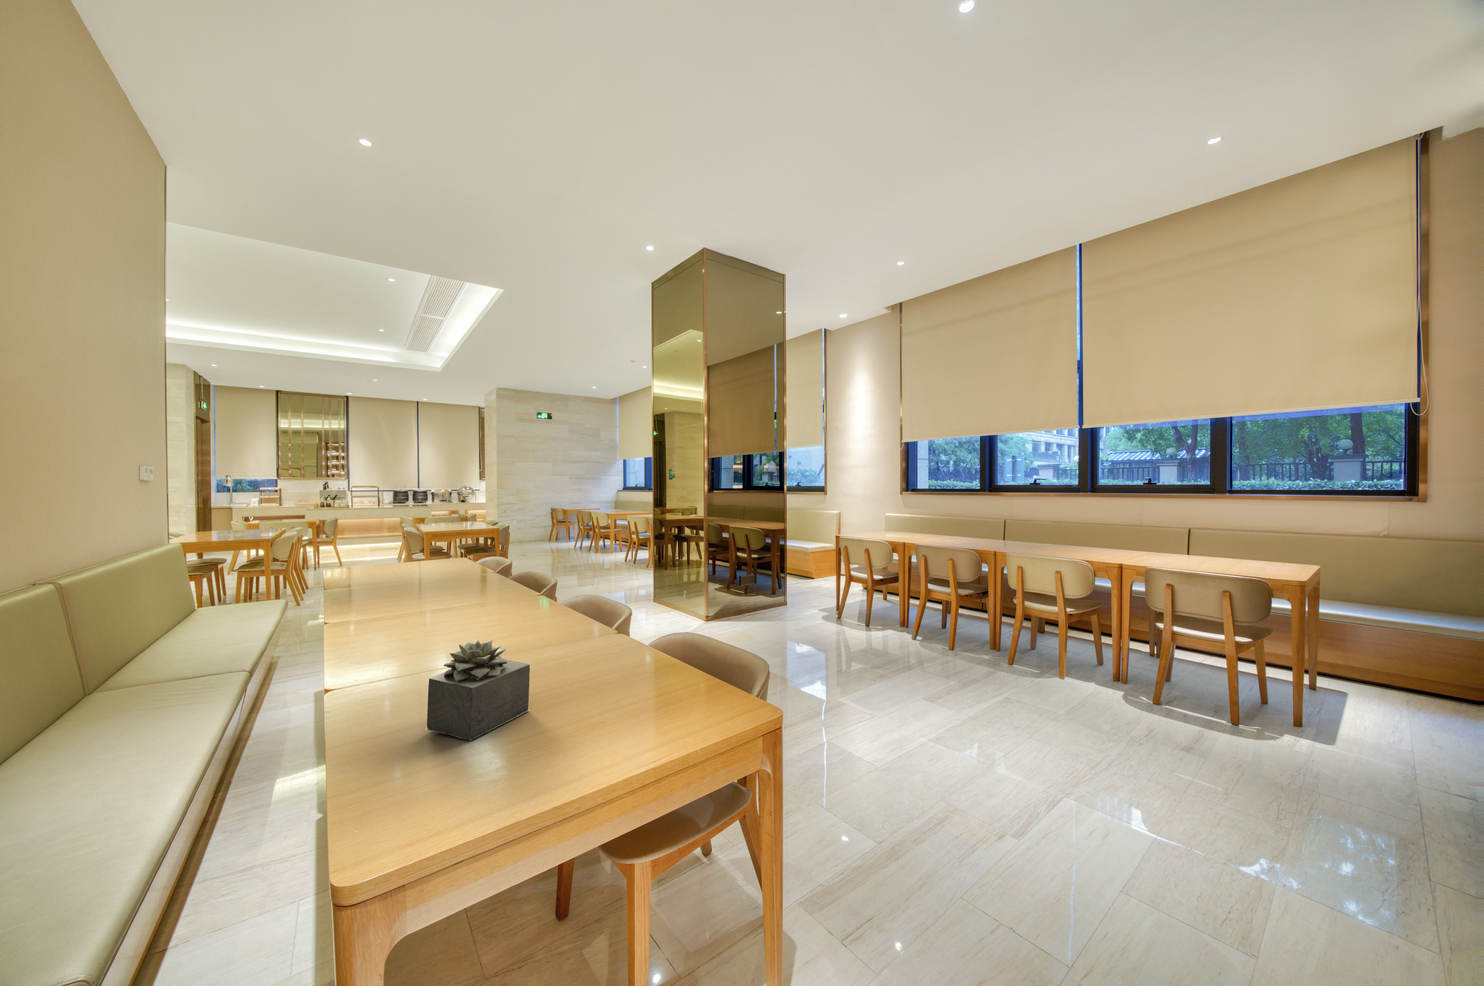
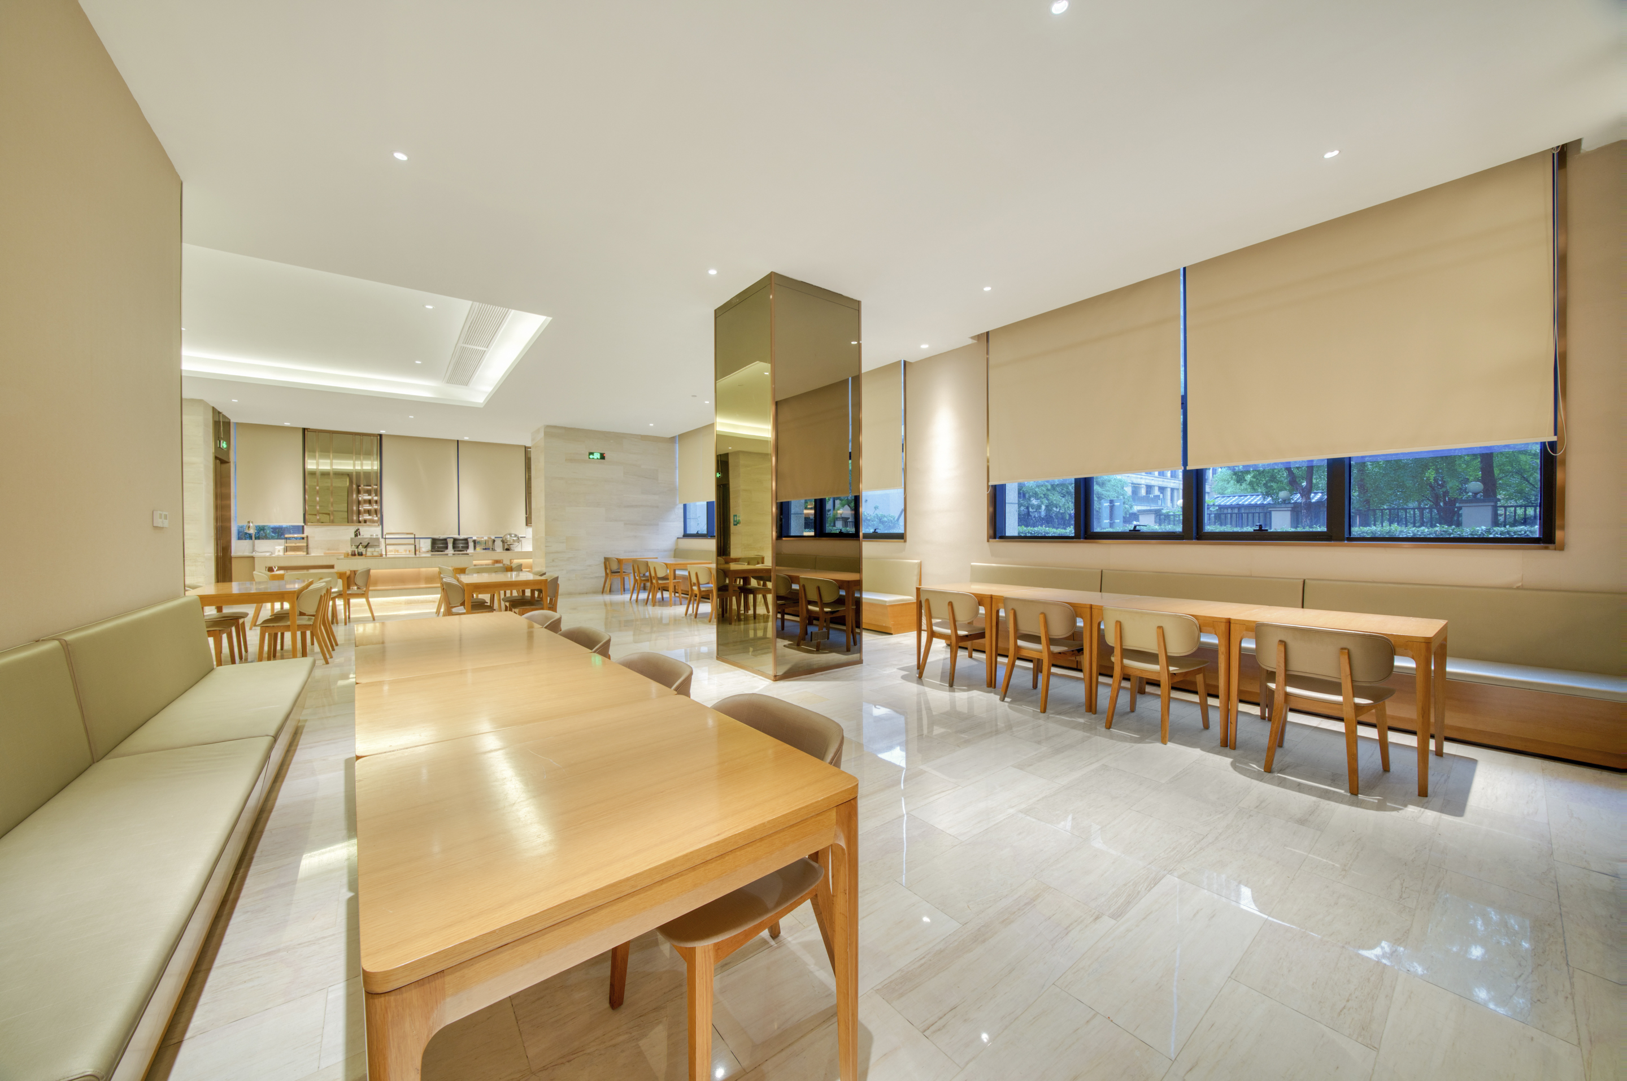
- succulent plant (480, 680)
